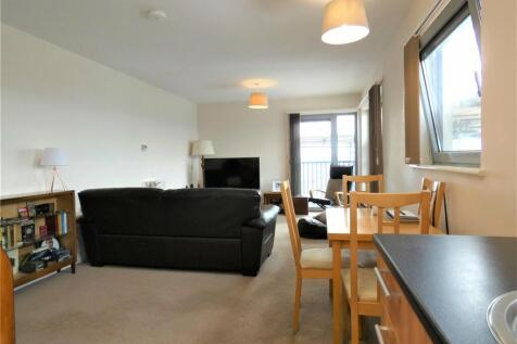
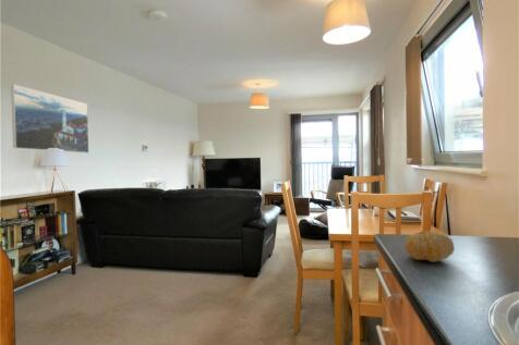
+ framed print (55, 123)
+ fruit (429, 245)
